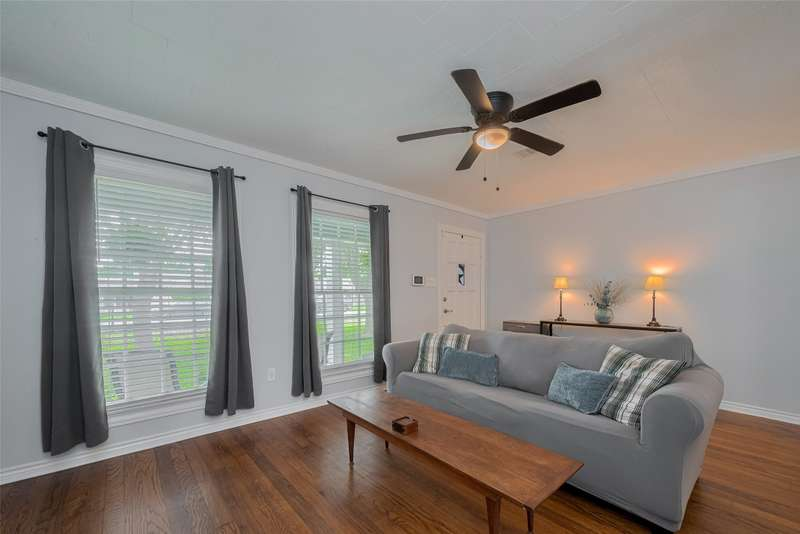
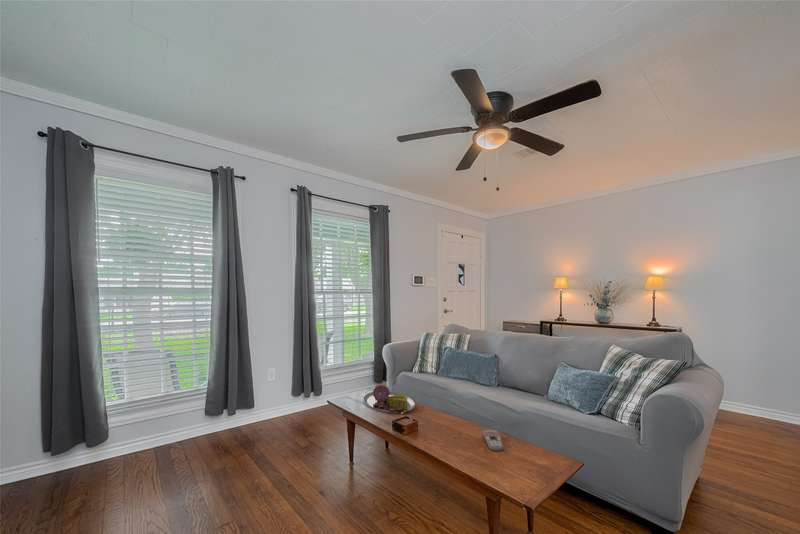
+ serving tray (388, 395)
+ remote control (493, 440)
